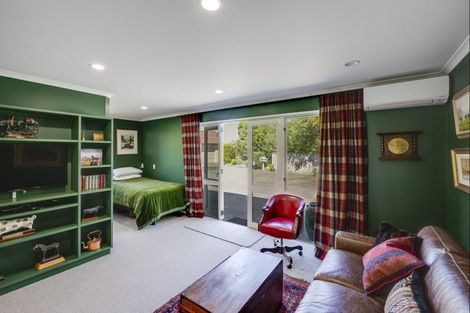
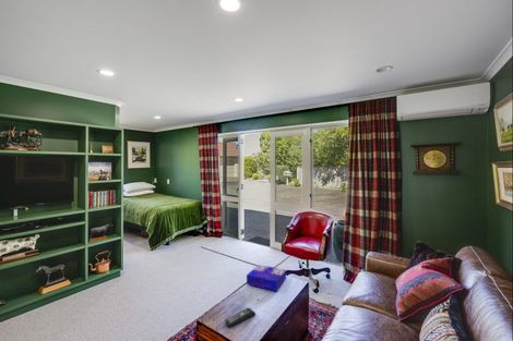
+ remote control (240, 316)
+ board game (266, 277)
